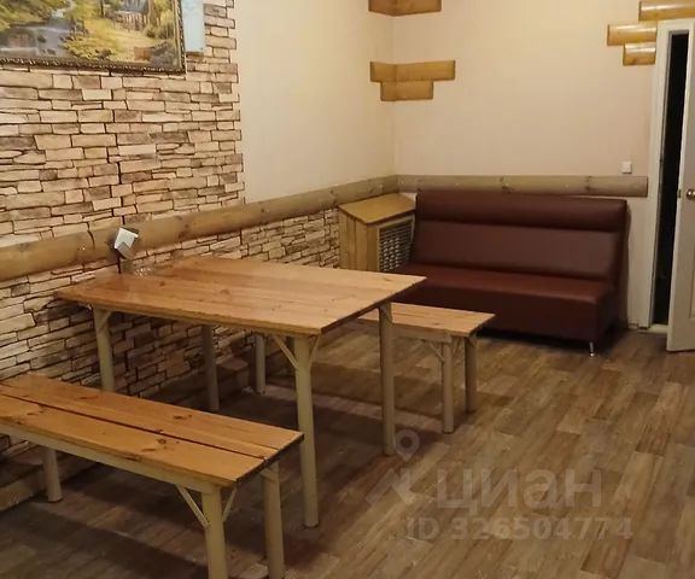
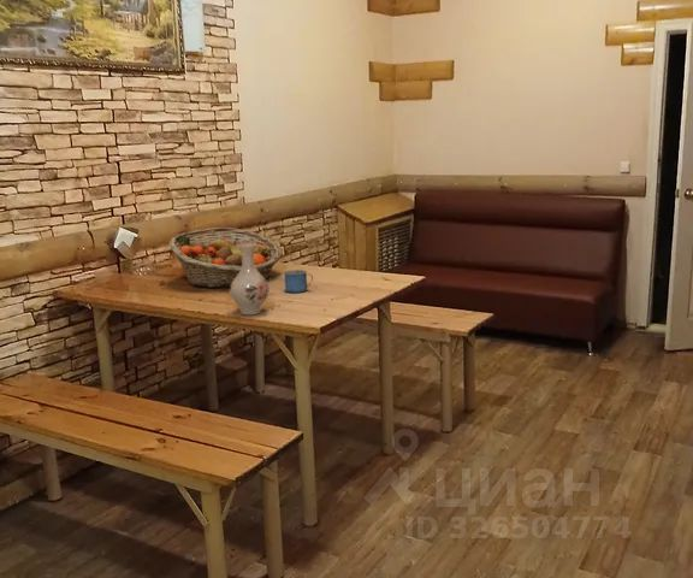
+ fruit basket (226, 255)
+ mug (298, 281)
+ vase (248, 278)
